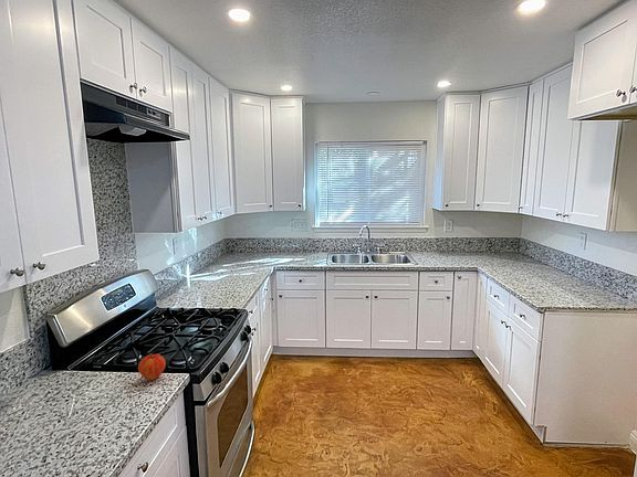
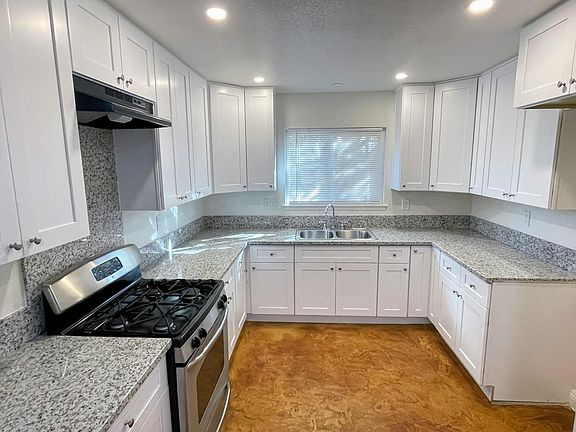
- fruit (152, 365)
